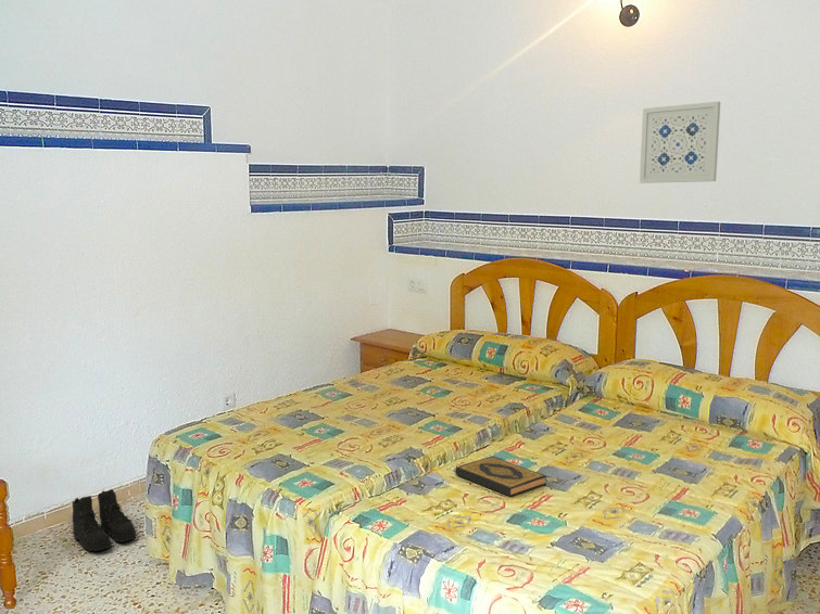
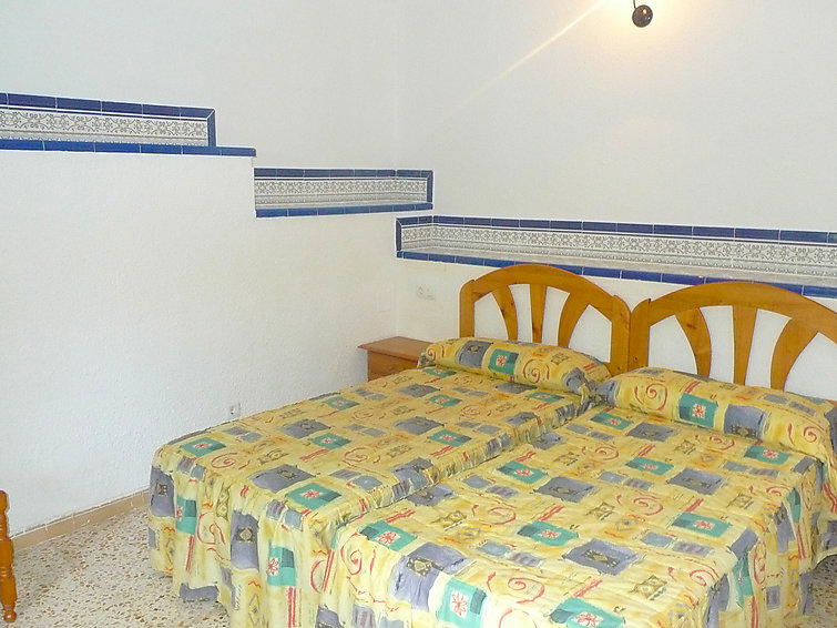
- boots (102, 516)
- wall art (678, 143)
- hardback book (500, 475)
